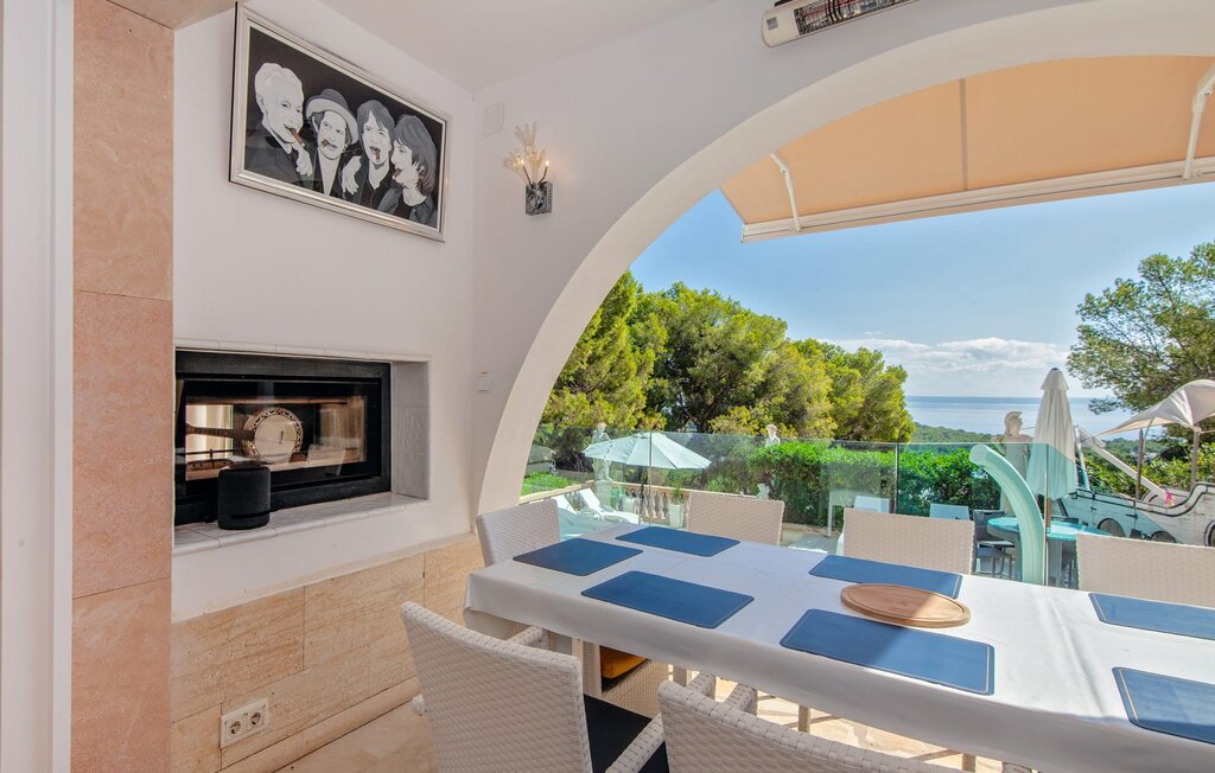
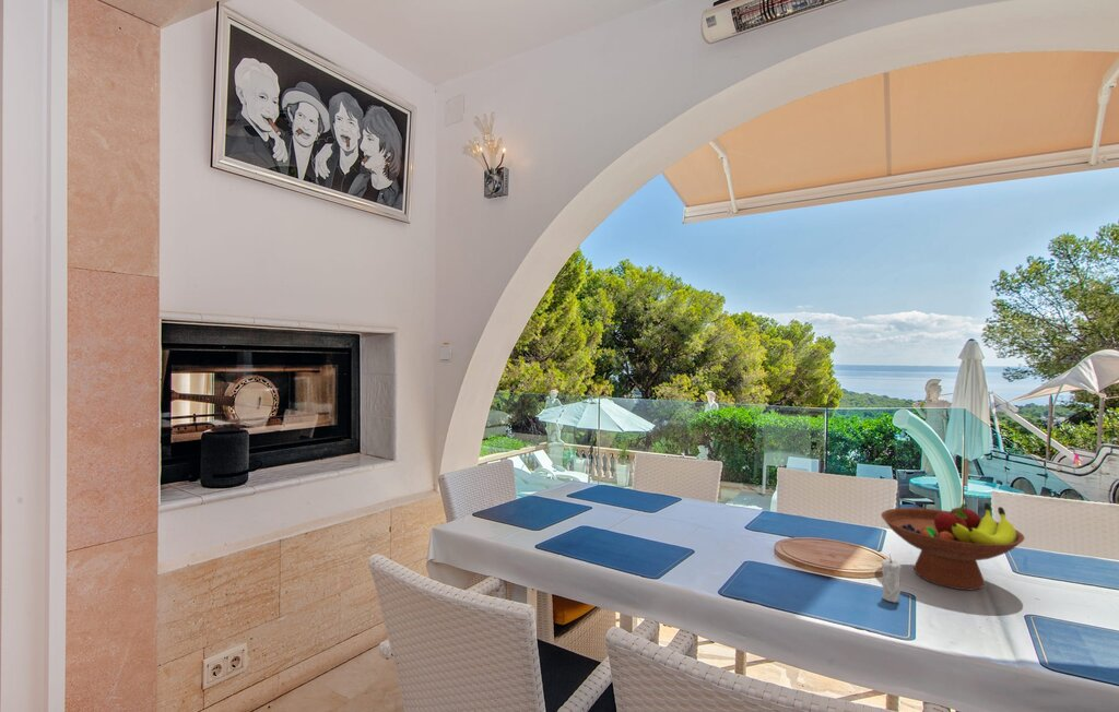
+ fruit bowl (947, 541)
+ candle (891, 577)
